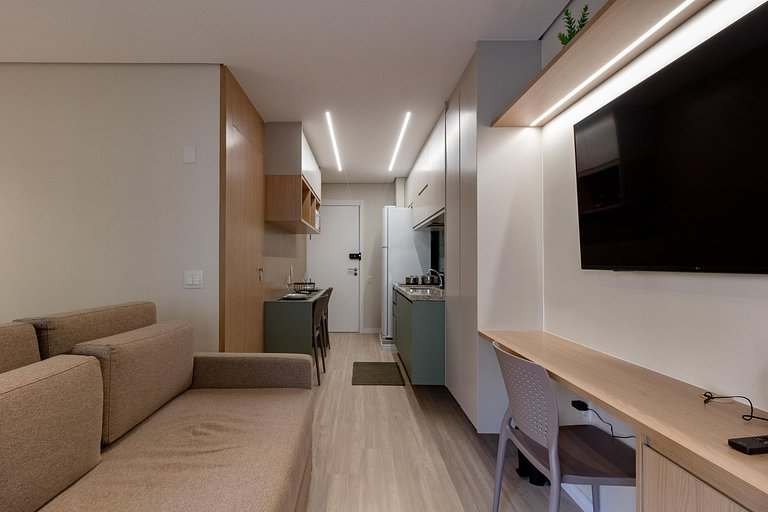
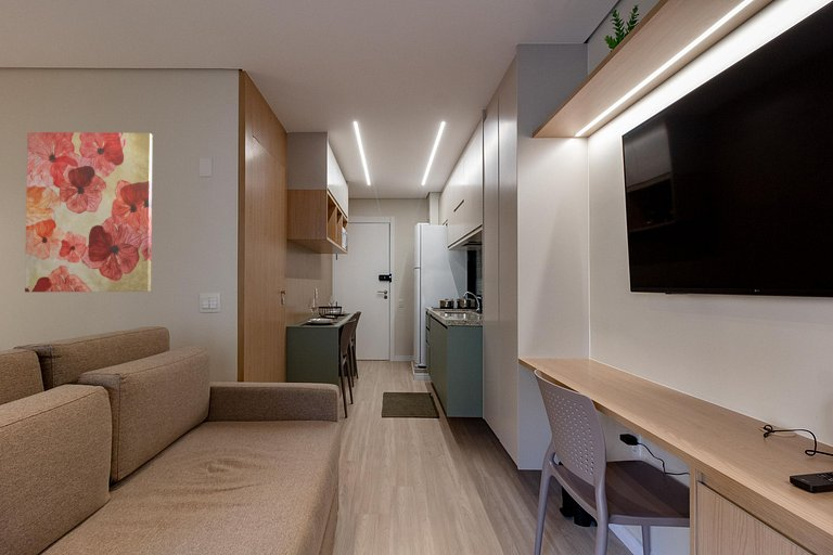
+ wall art (89, 211)
